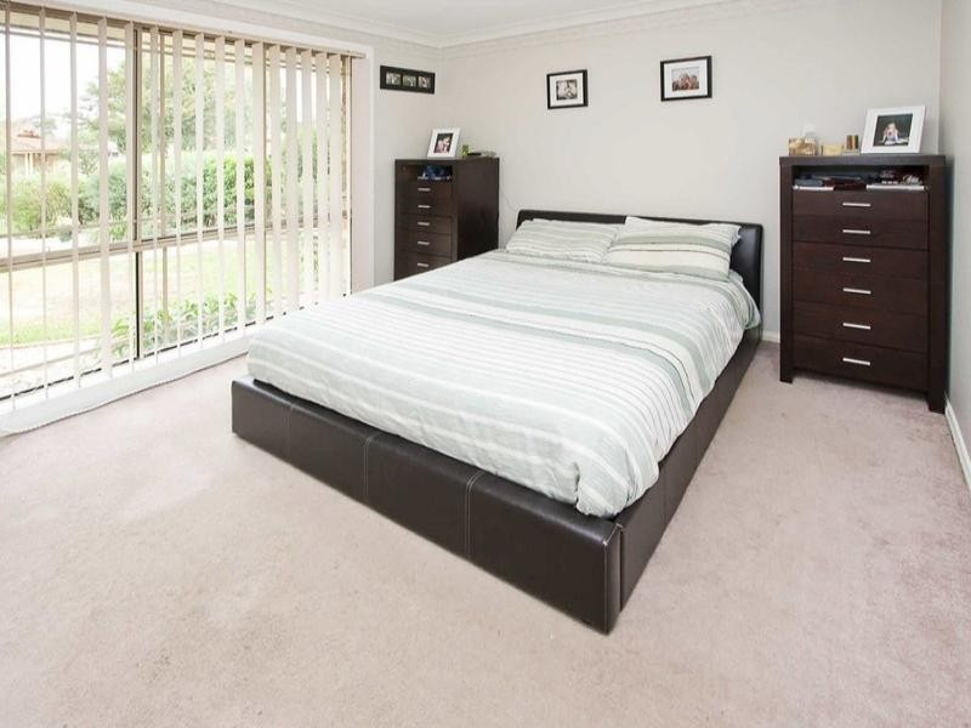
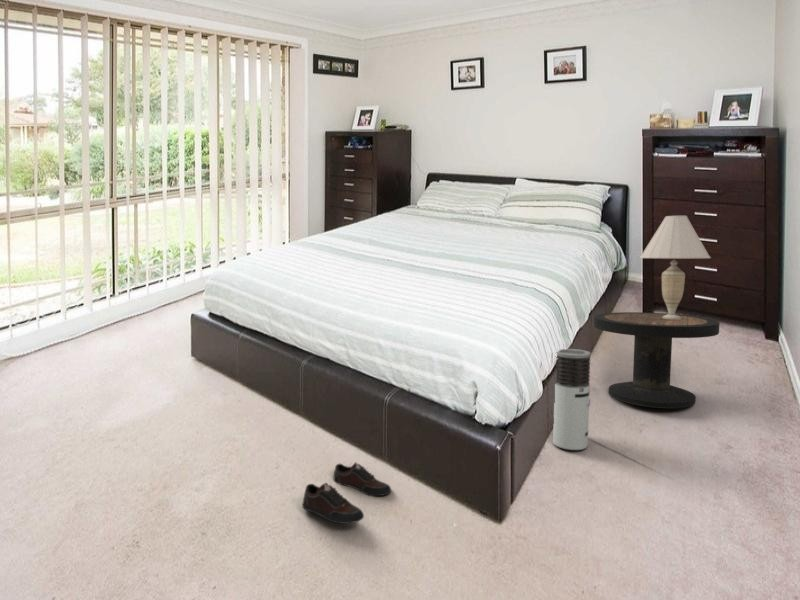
+ table lamp (673, 267)
+ side table (652, 357)
+ shoe (347, 485)
+ air purifier (571, 398)
